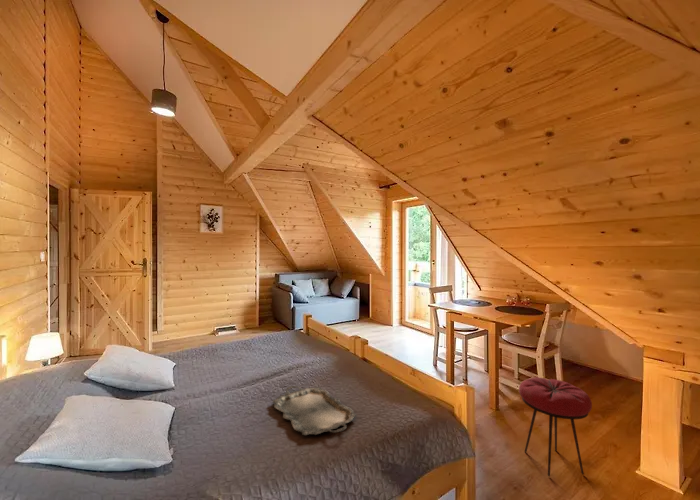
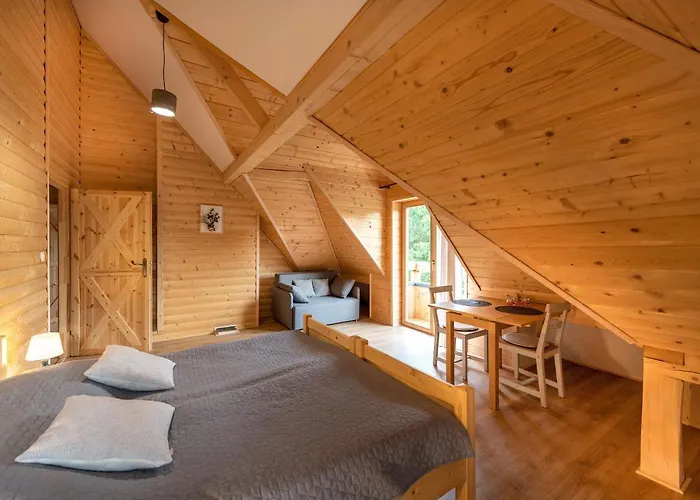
- serving tray (312, 408)
- stool (554, 424)
